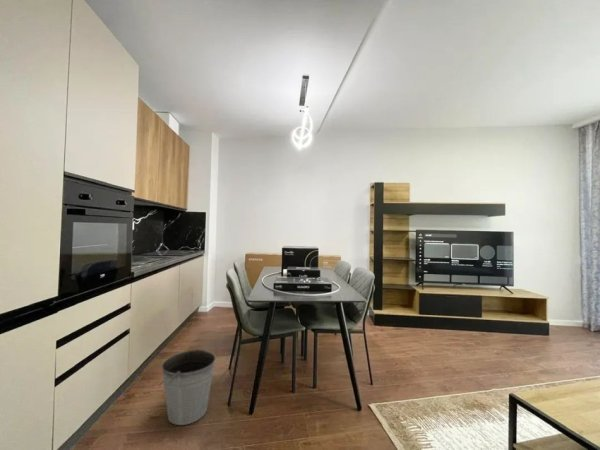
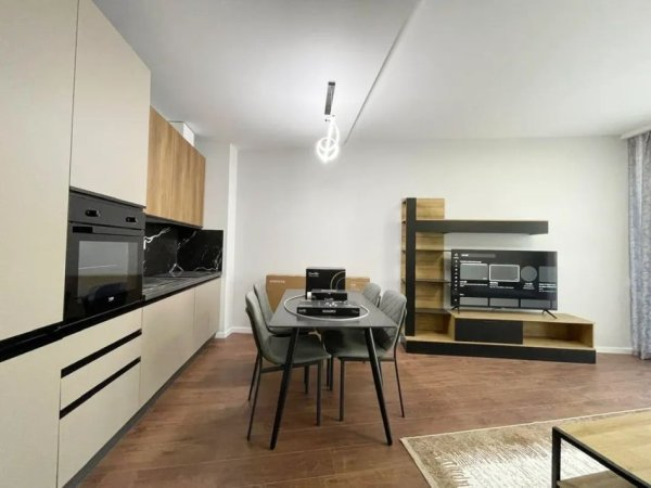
- bucket (187, 385)
